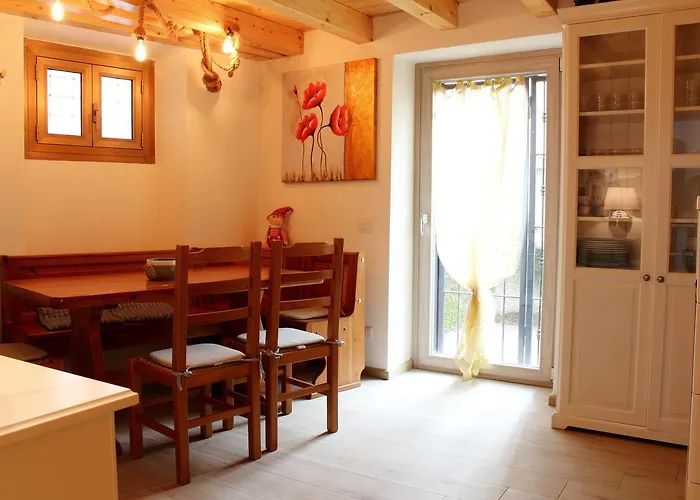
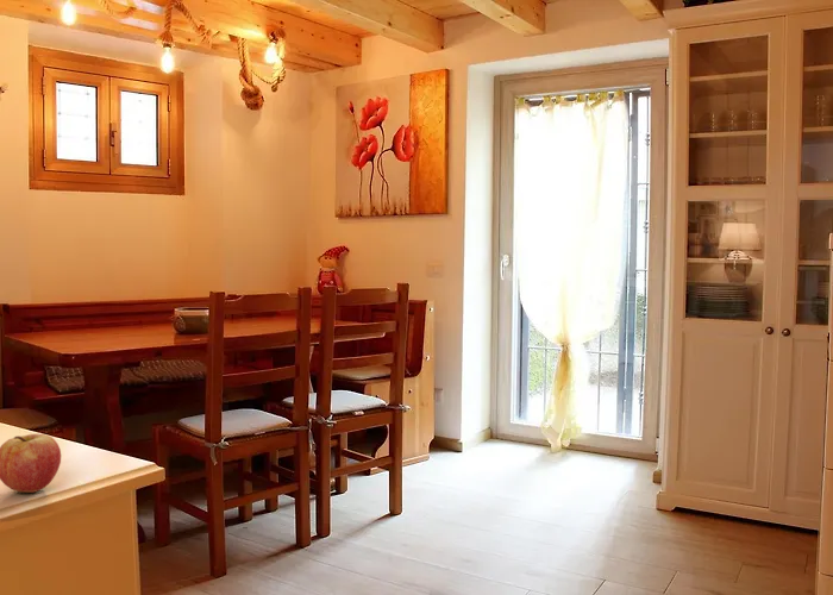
+ fruit (29, 461)
